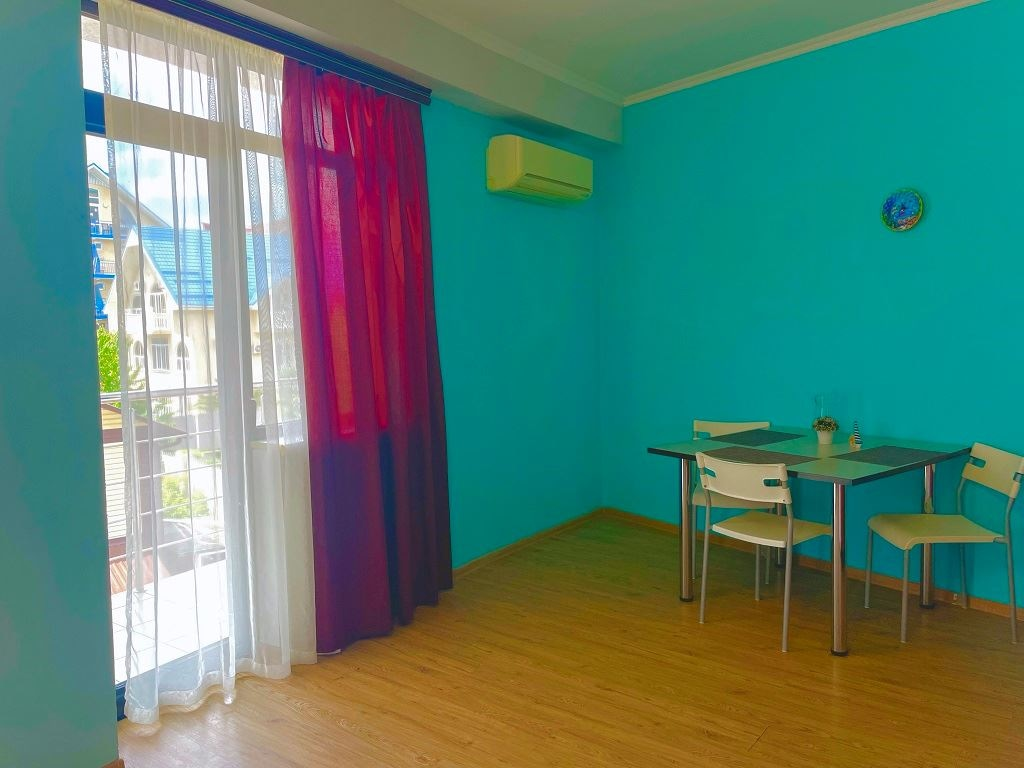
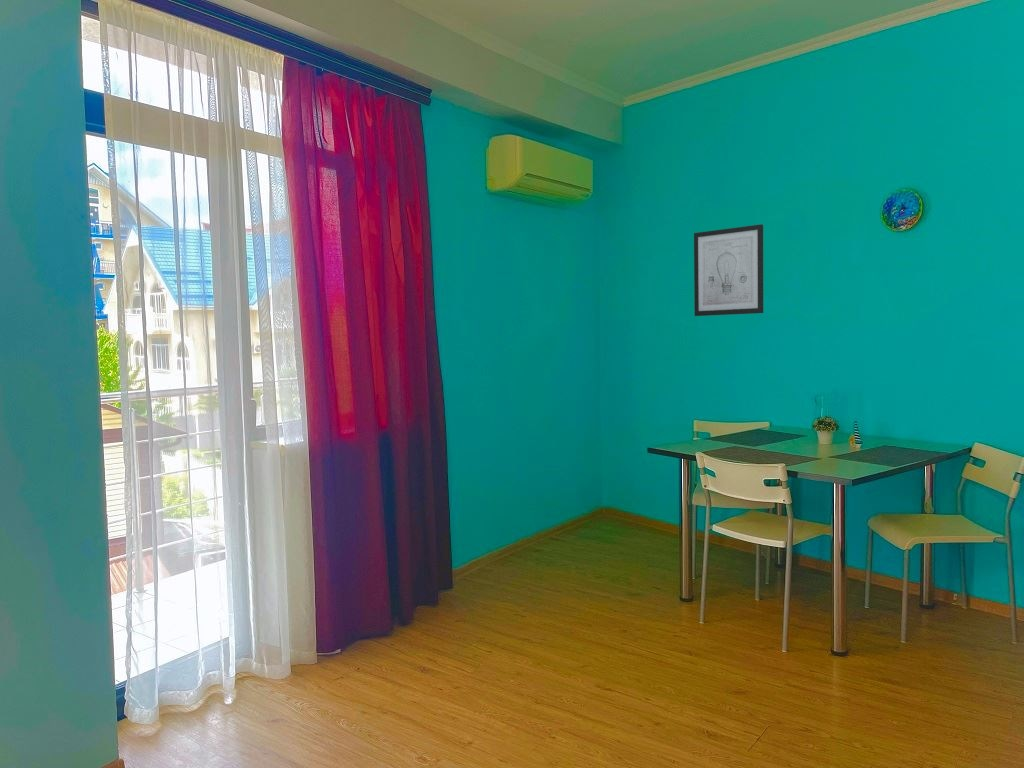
+ wall art (727, 271)
